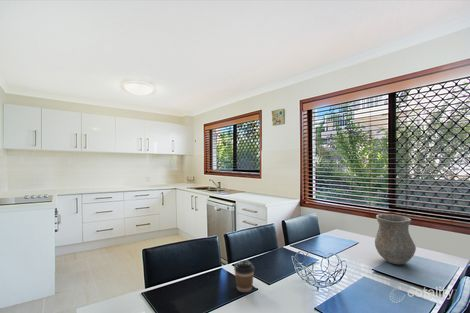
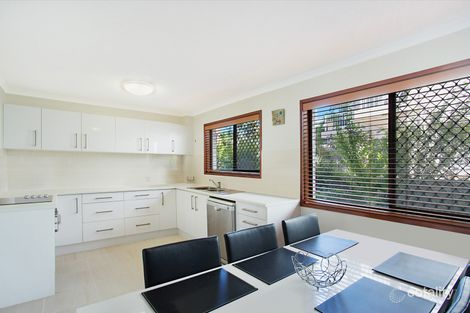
- vase (394, 239)
- coffee cup (244, 274)
